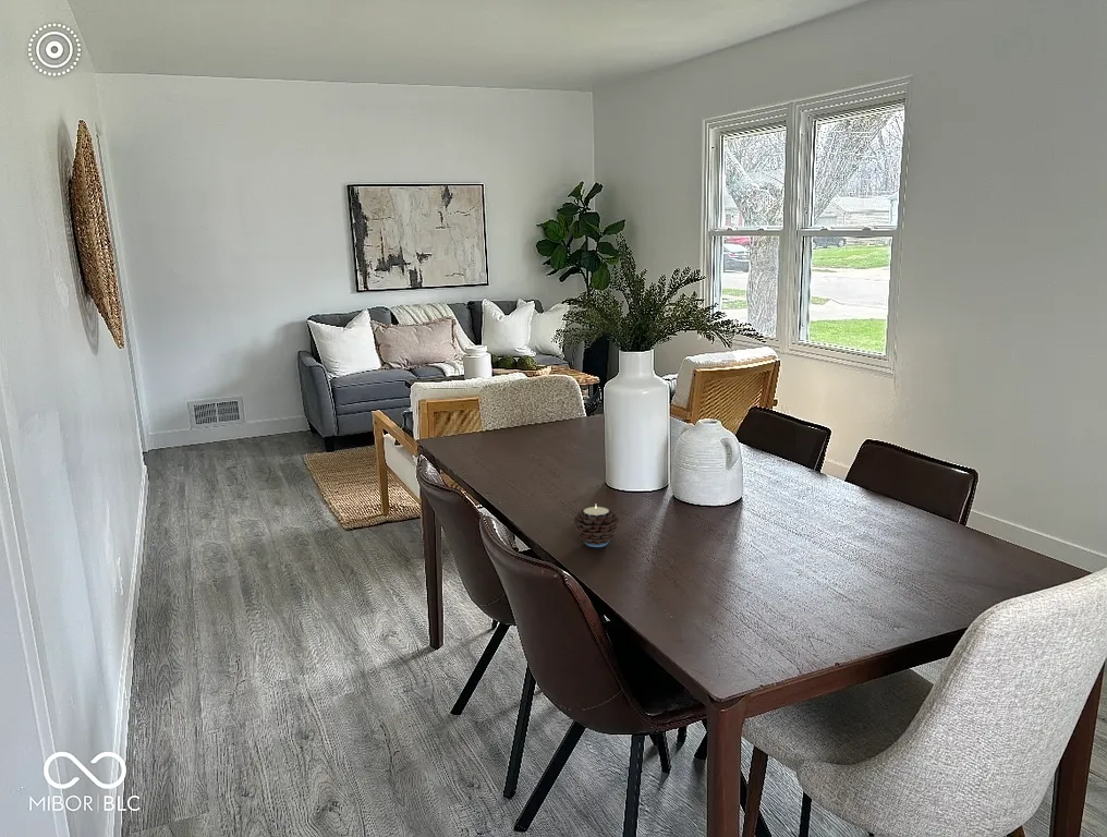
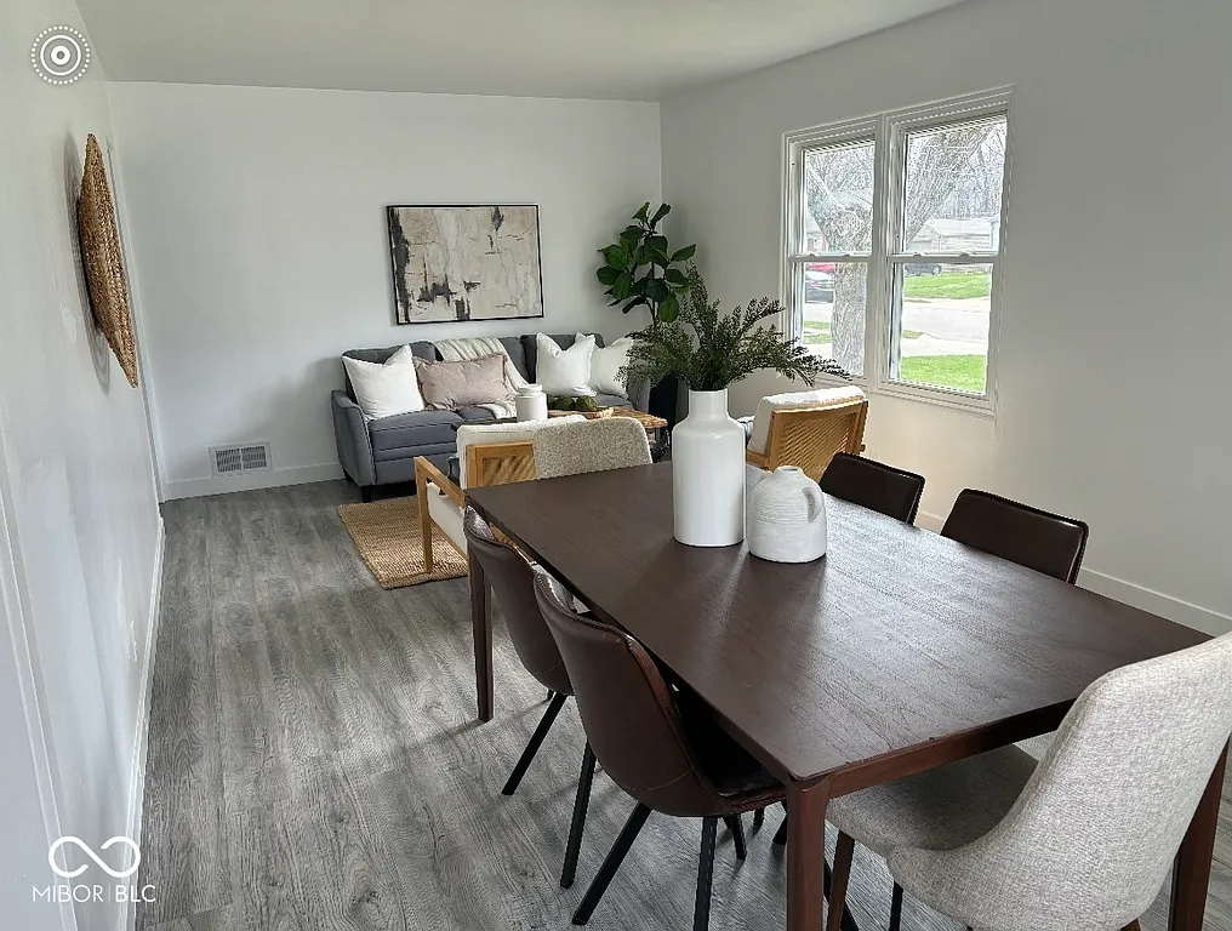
- candle (596, 523)
